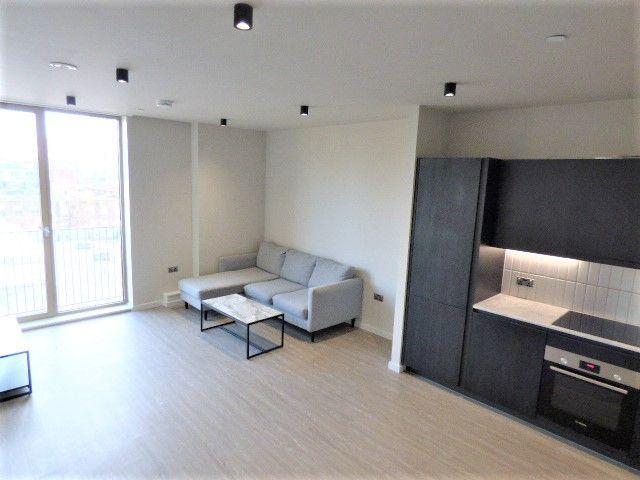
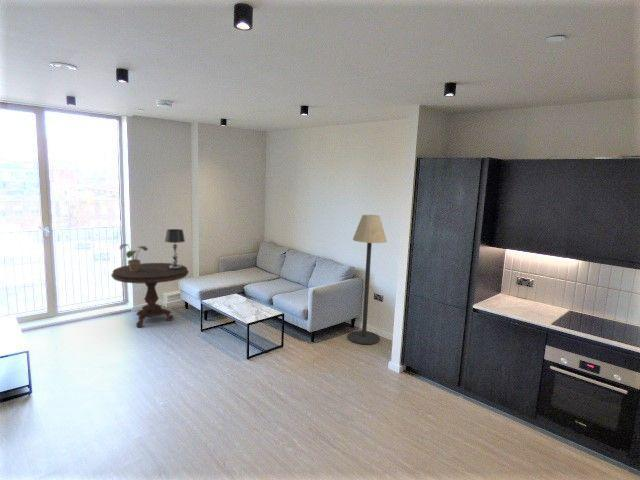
+ table lamp (175, 249)
+ floor lamp (367, 278)
+ potted plant (133, 257)
+ side table (151, 295)
